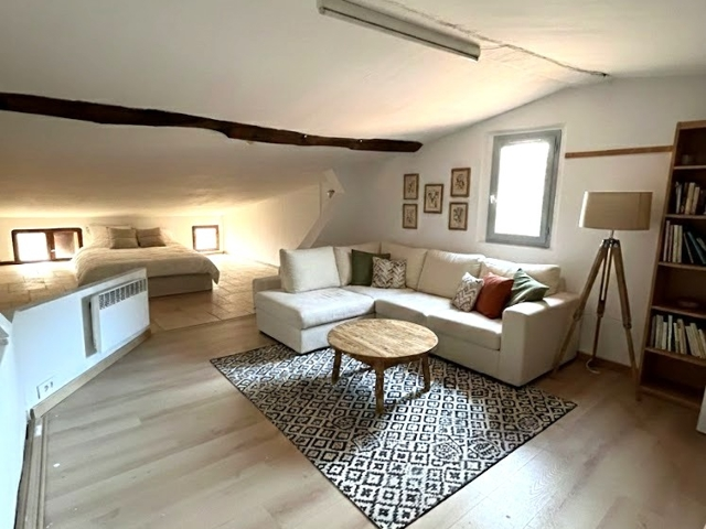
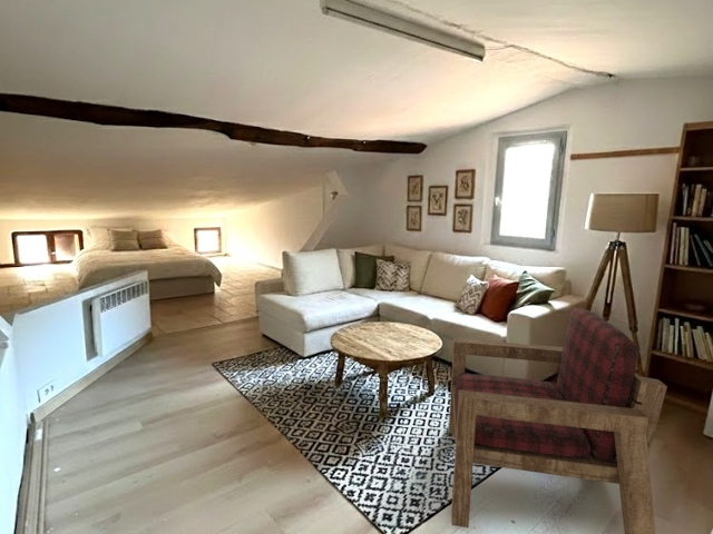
+ armchair (536, 399)
